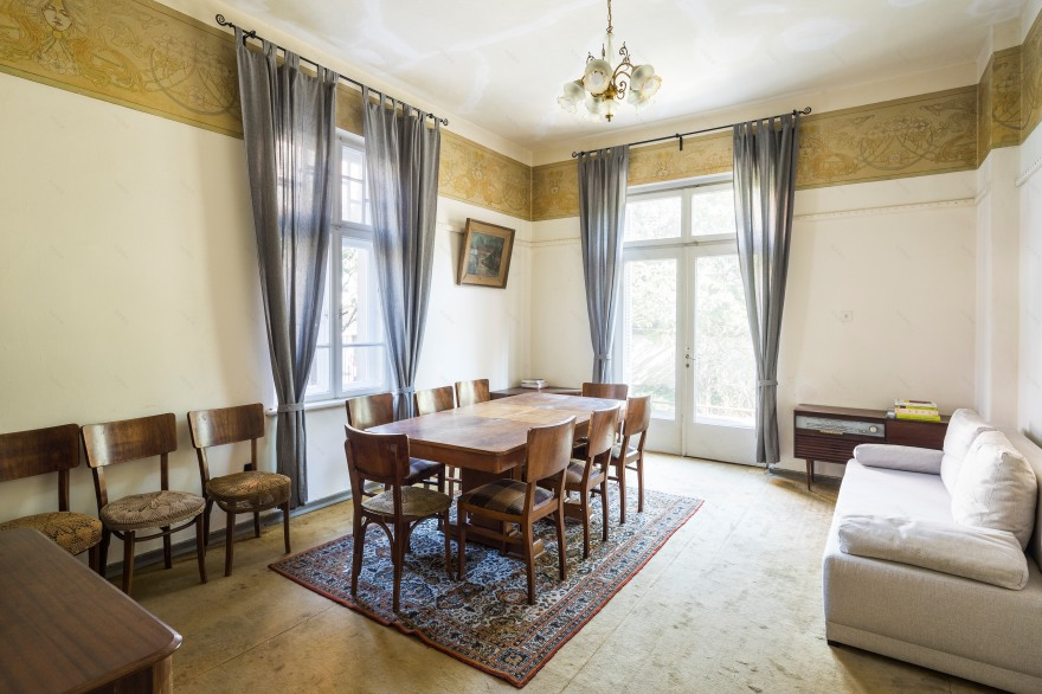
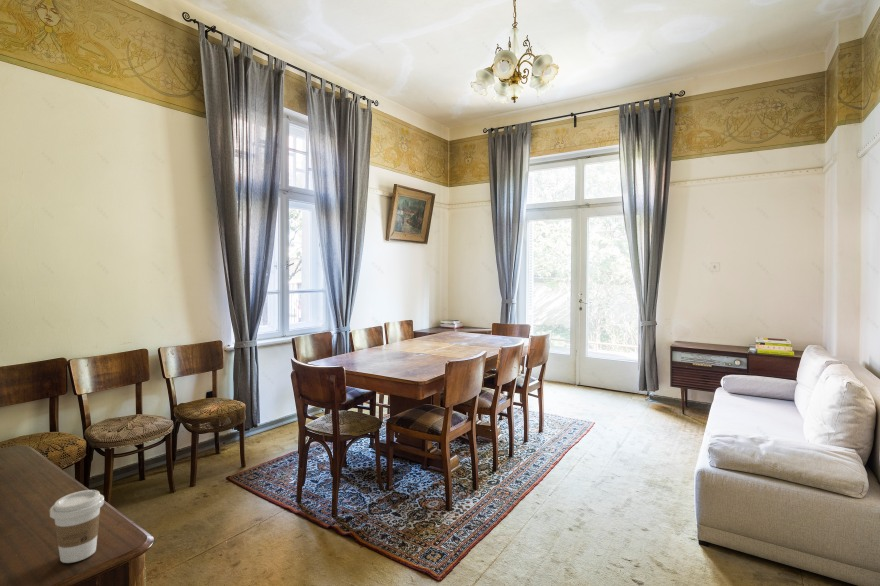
+ coffee cup (78, 526)
